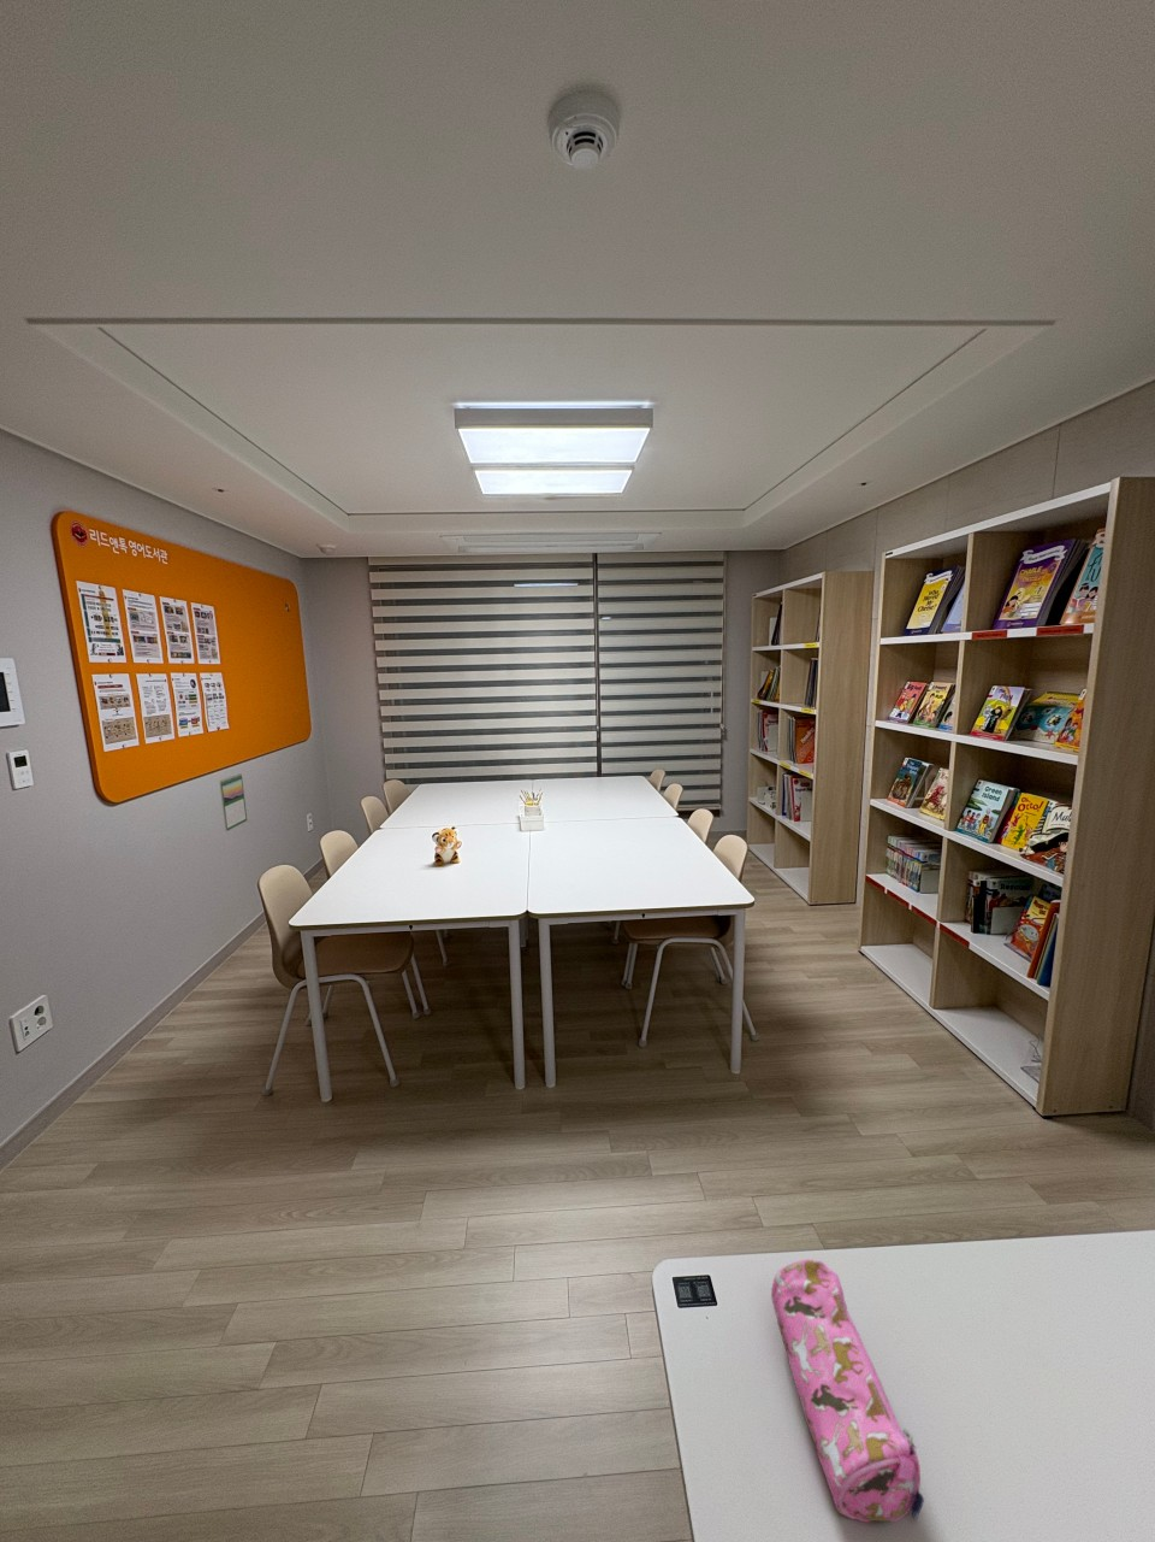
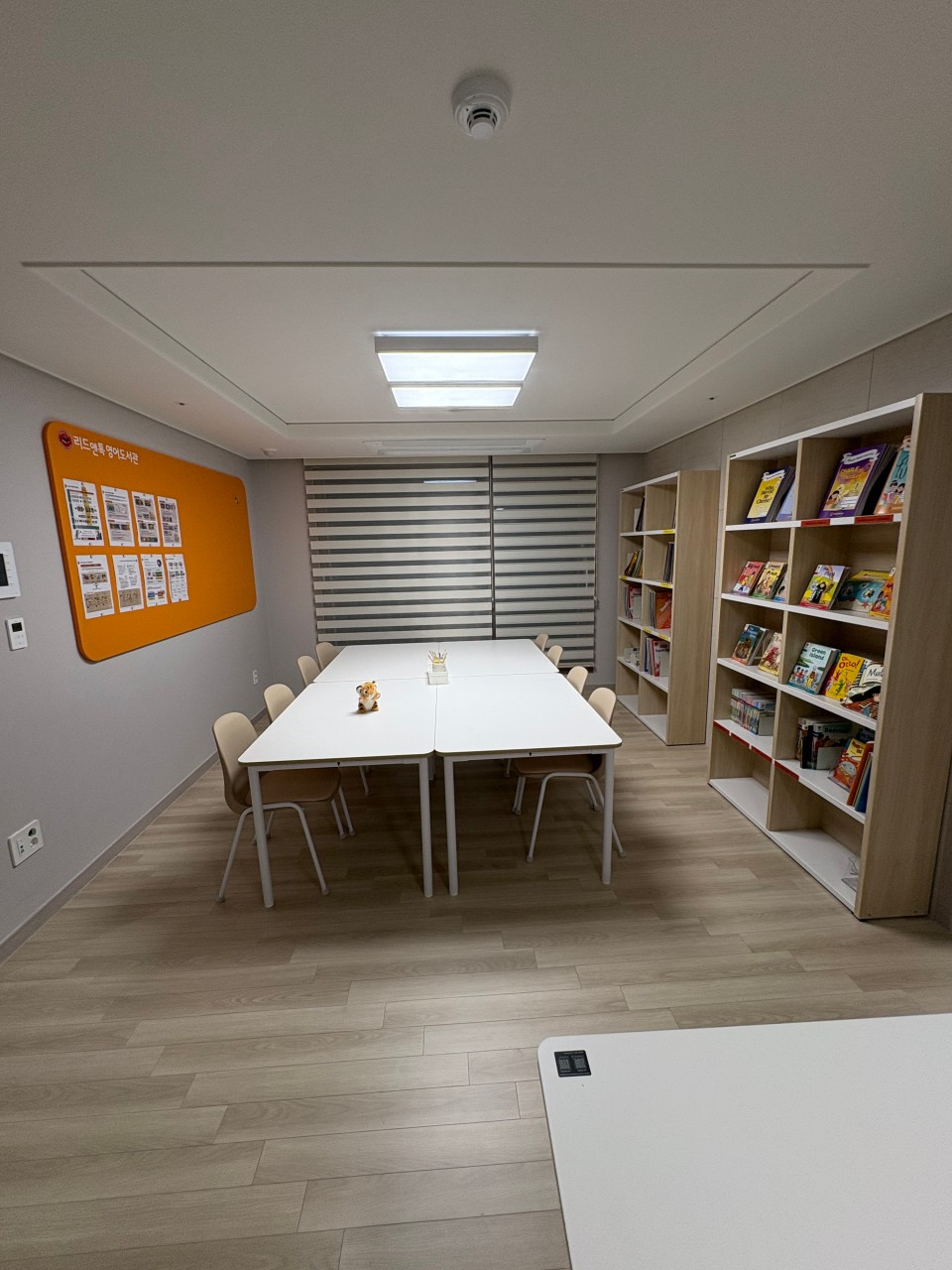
- calendar (233, 800)
- pencil case (836, 1372)
